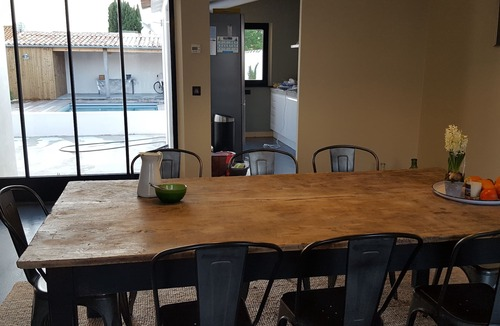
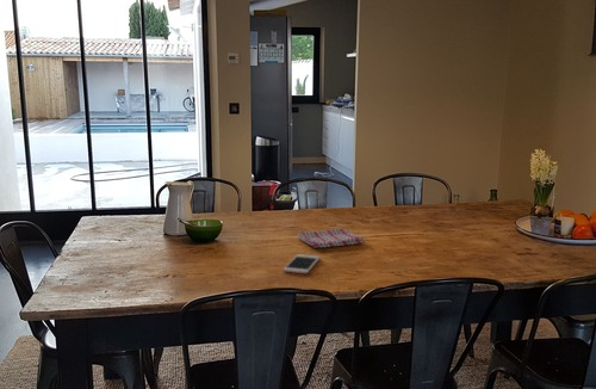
+ dish towel (330, 236)
+ cell phone (302, 264)
